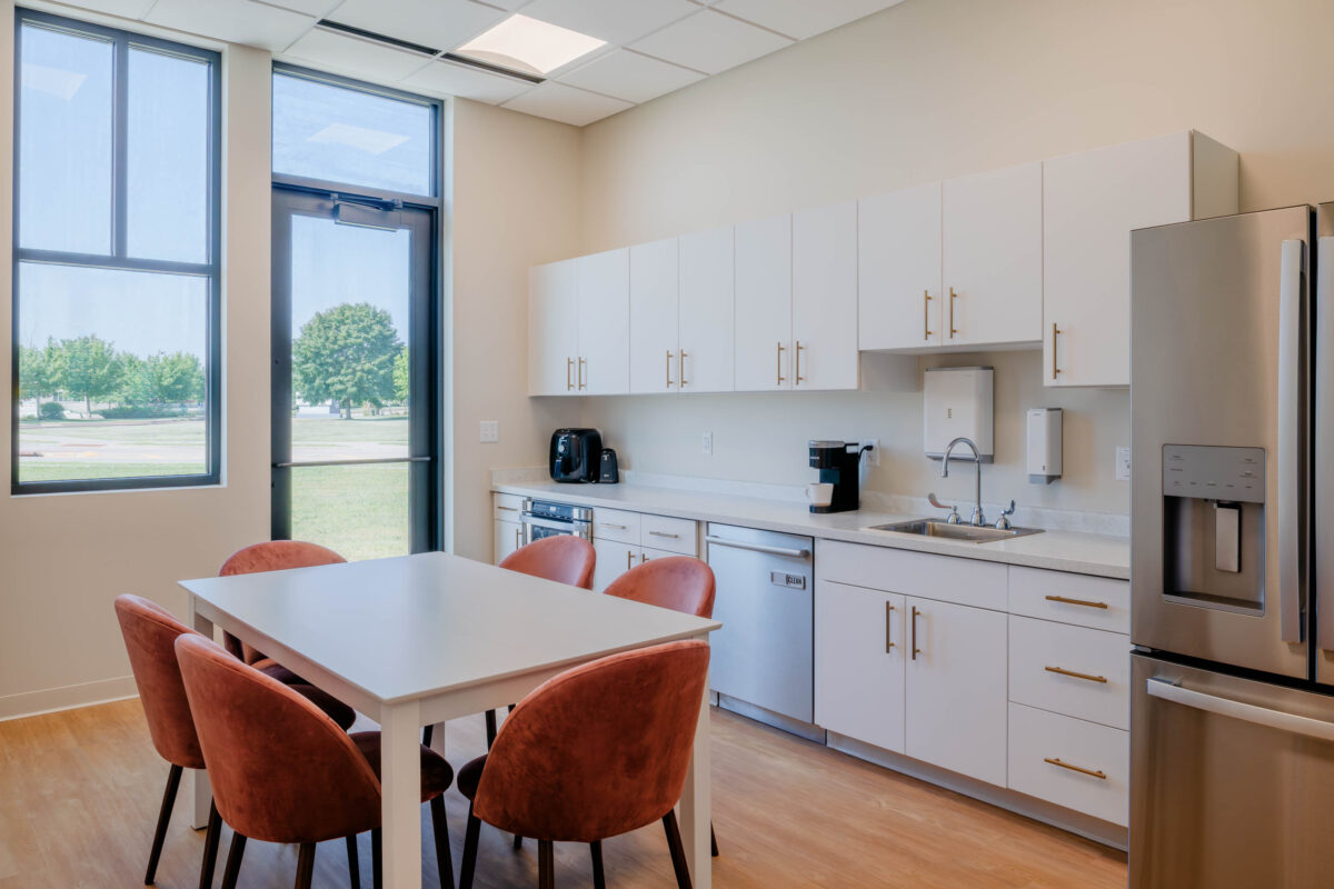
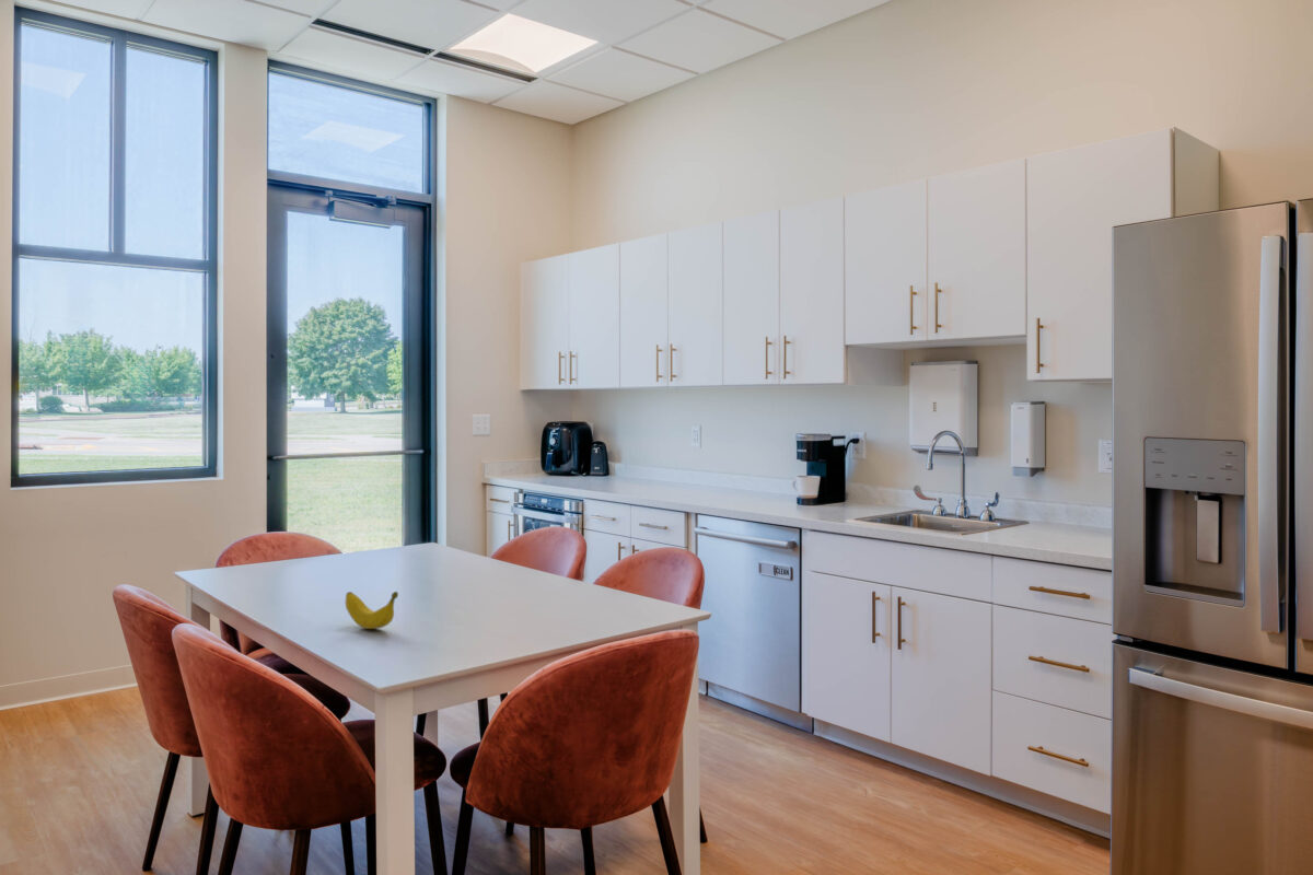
+ banana (369, 608)
